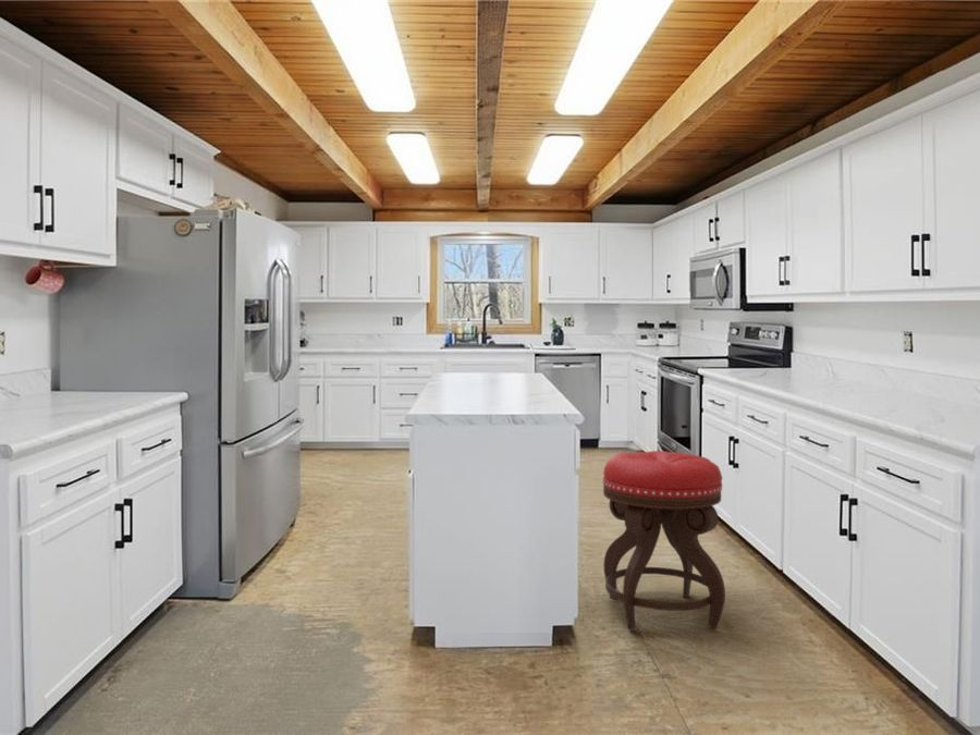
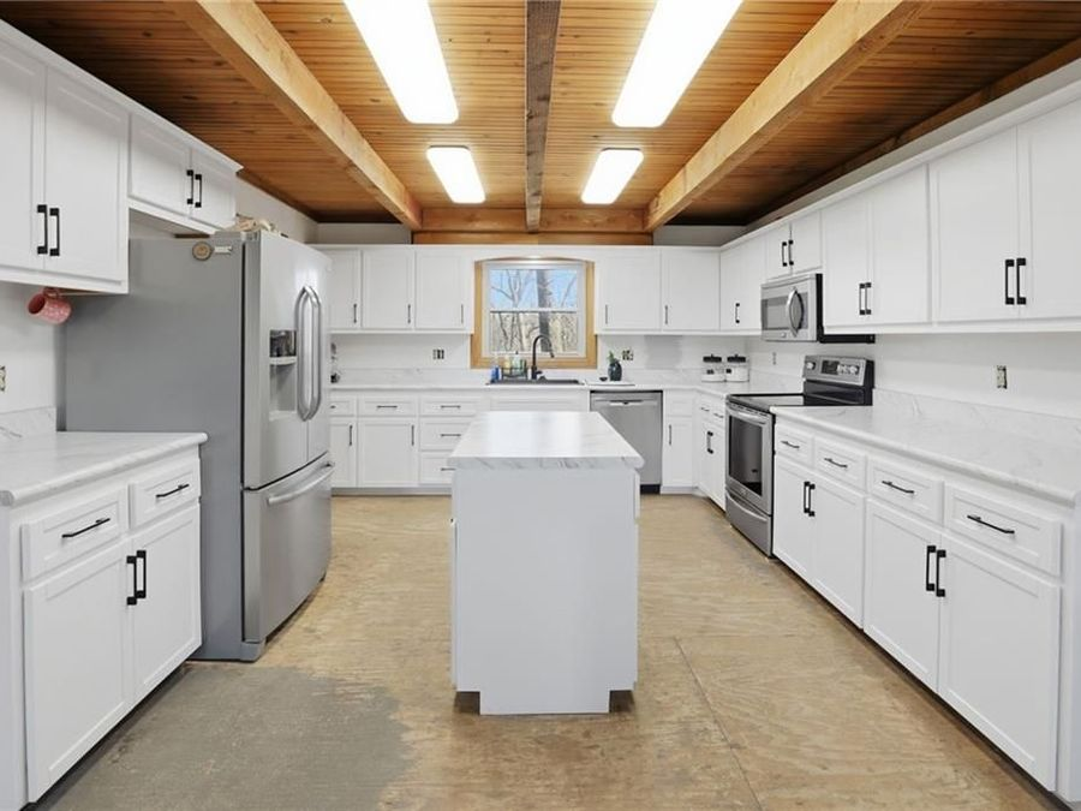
- stool (659, 534)
